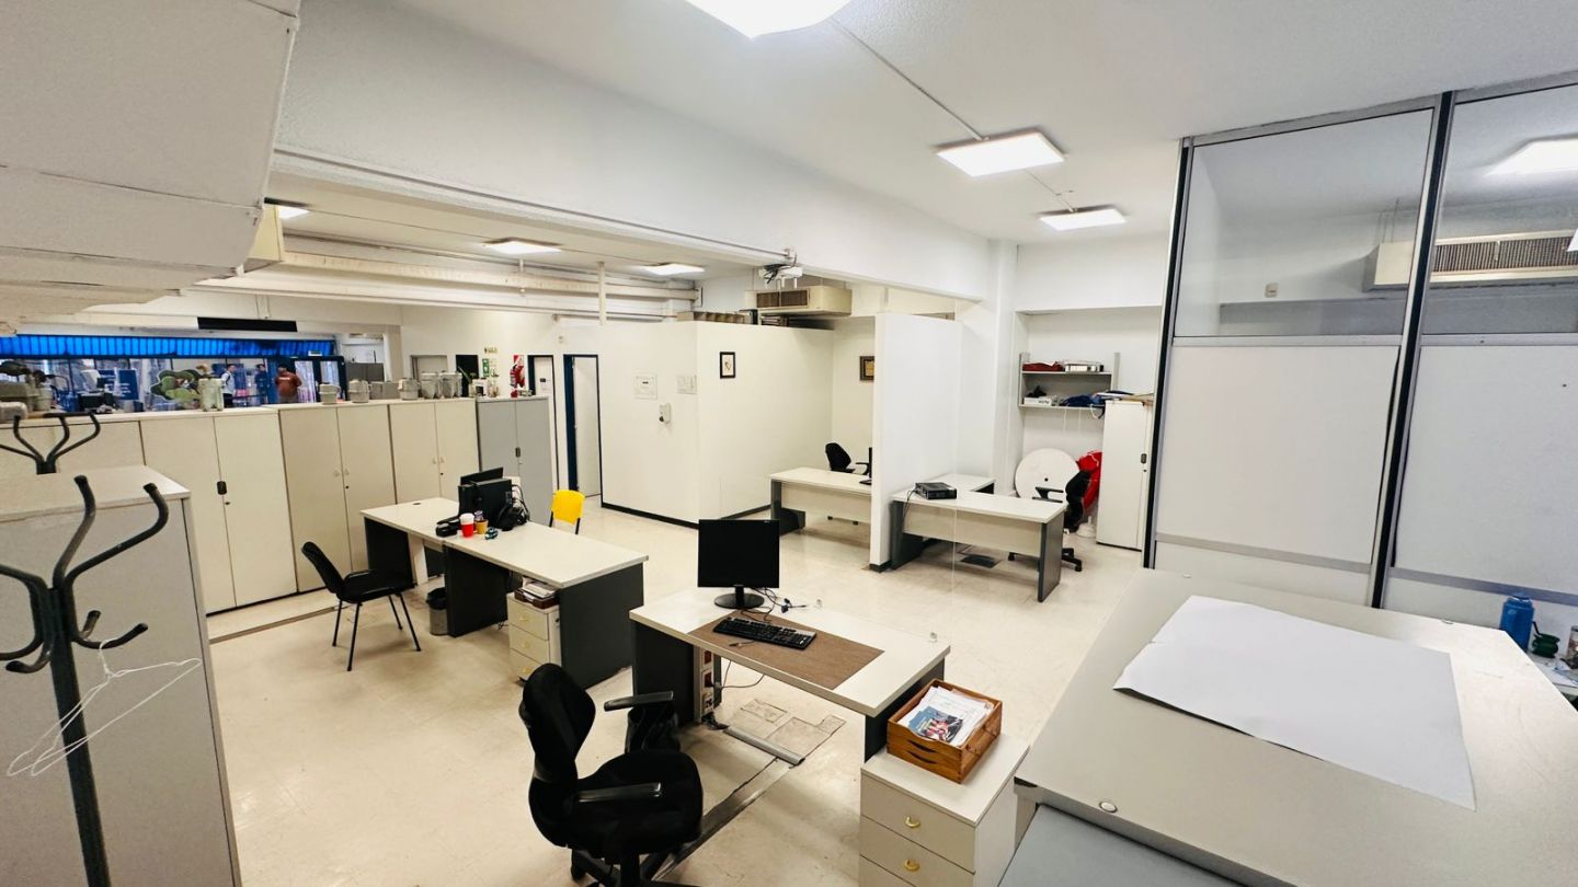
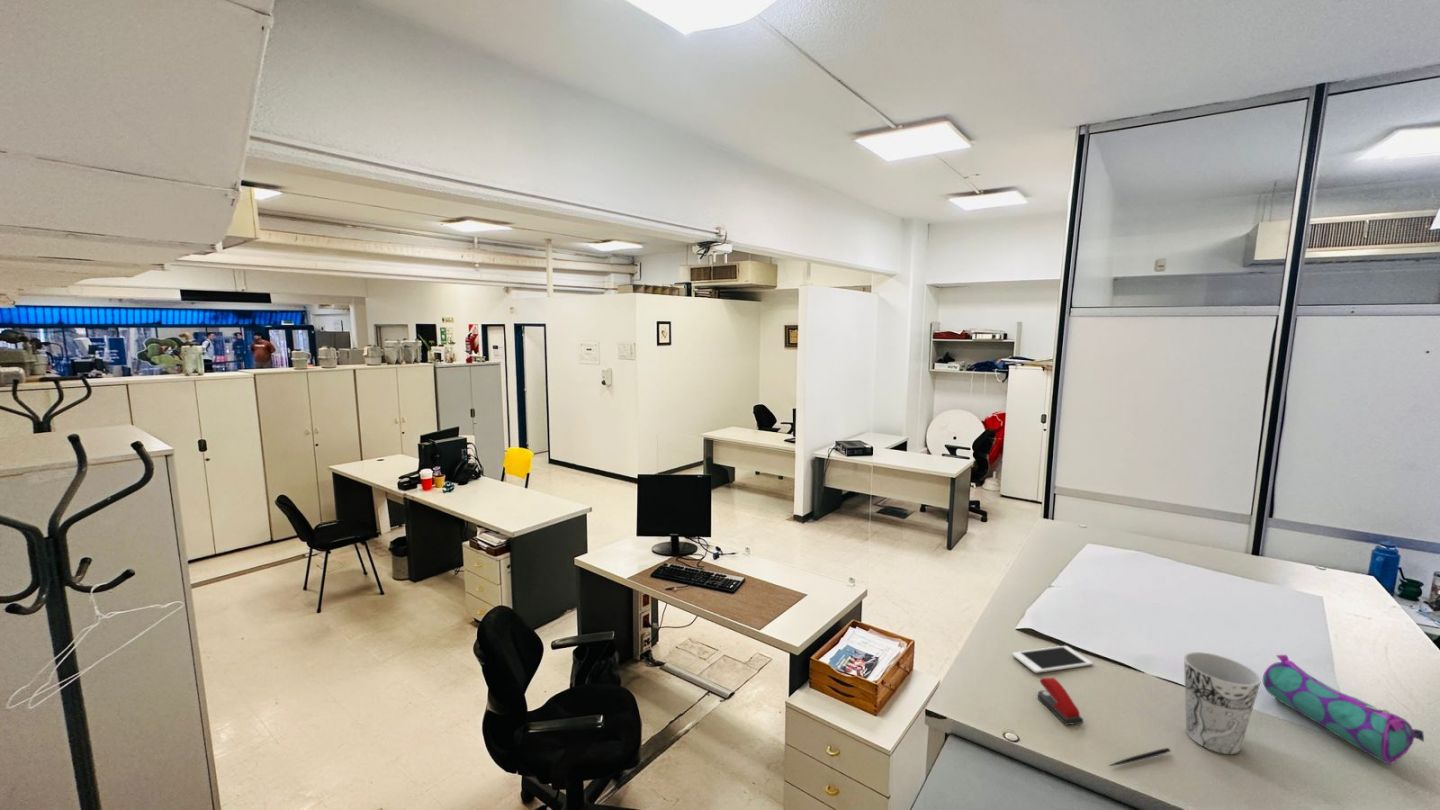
+ pencil case (1333, 706)
+ cup (1216, 704)
+ cell phone (1051, 658)
+ stapler (1058, 697)
+ pen (1138, 756)
